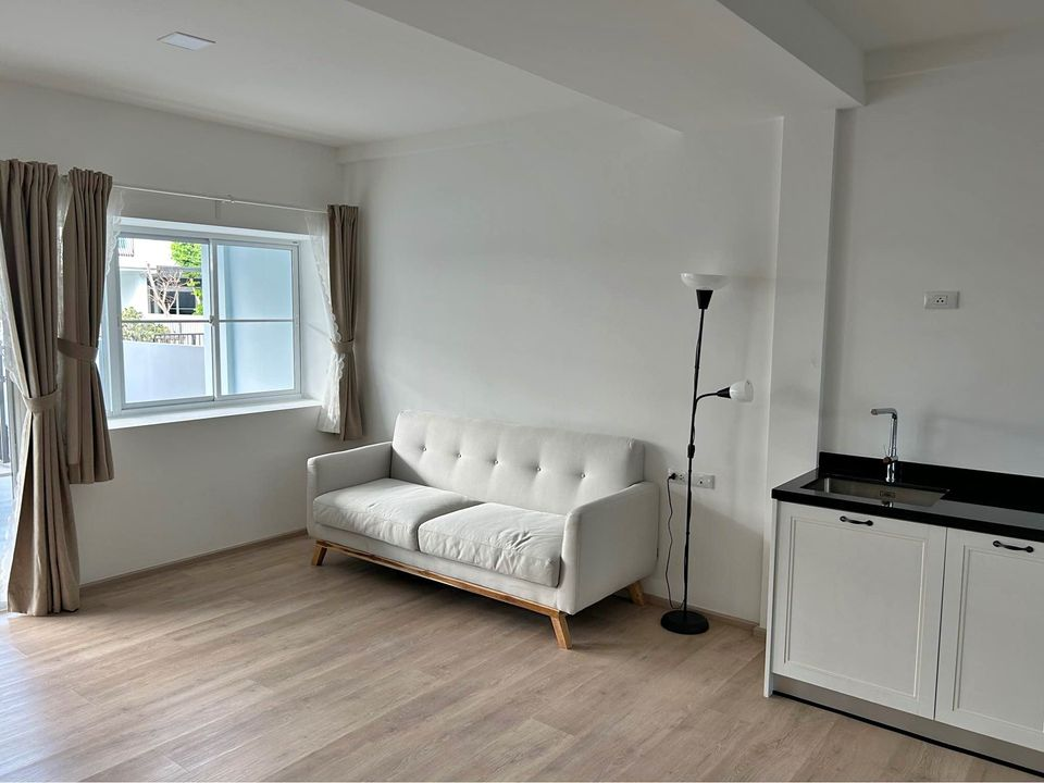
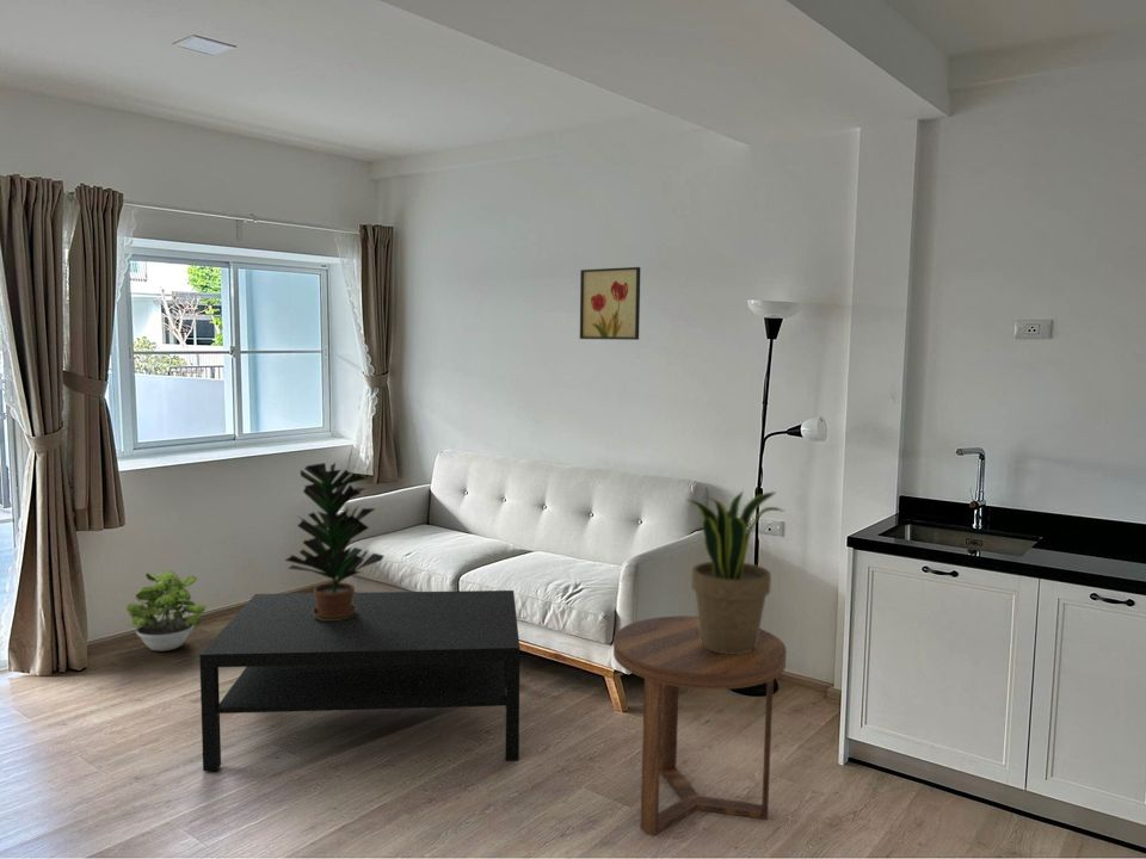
+ coffee table (376, 669)
+ side table (677, 723)
+ wall art (610, 303)
+ potted plant (733, 566)
+ potted plant (329, 538)
+ potted plant (164, 608)
